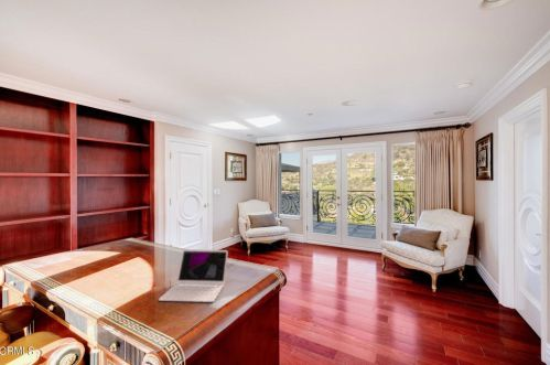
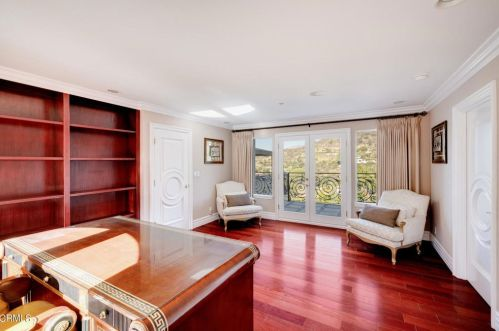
- laptop (196, 270)
